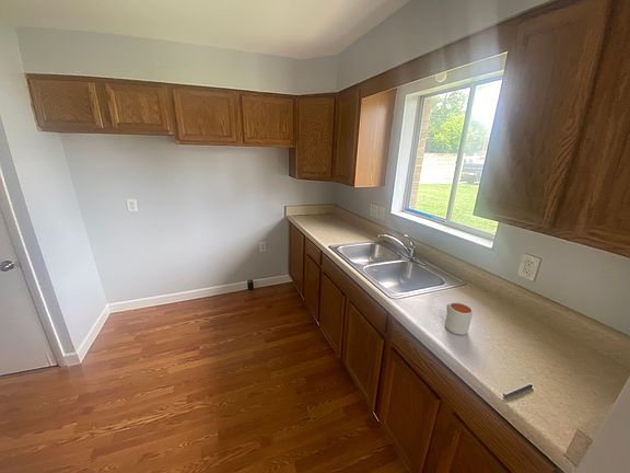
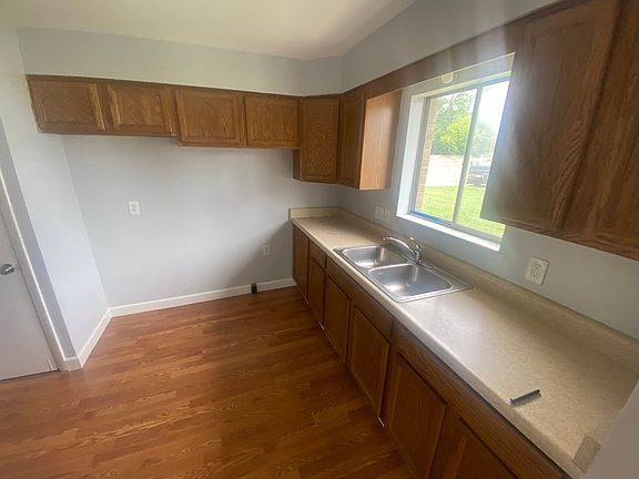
- mug (455, 315)
